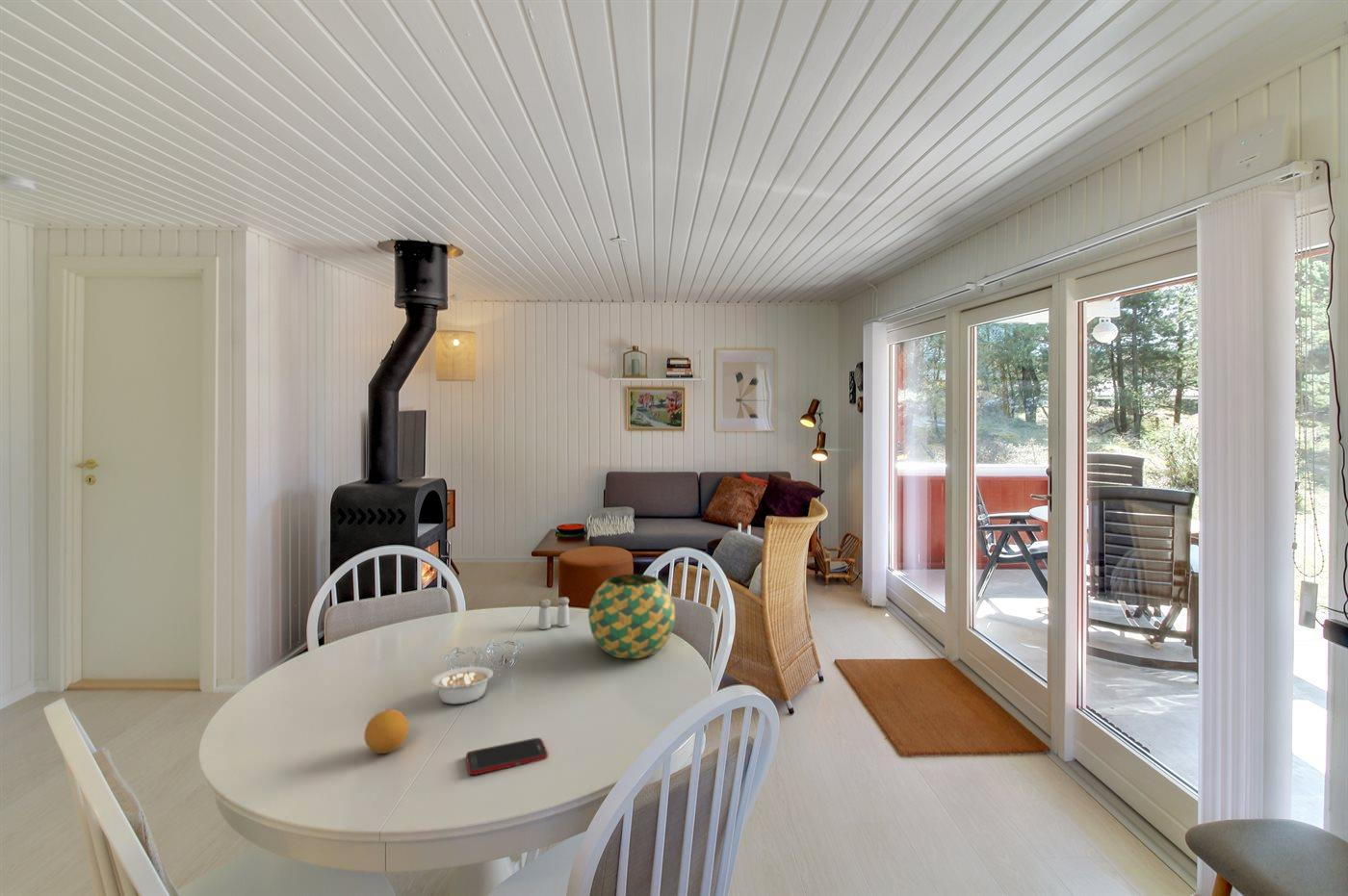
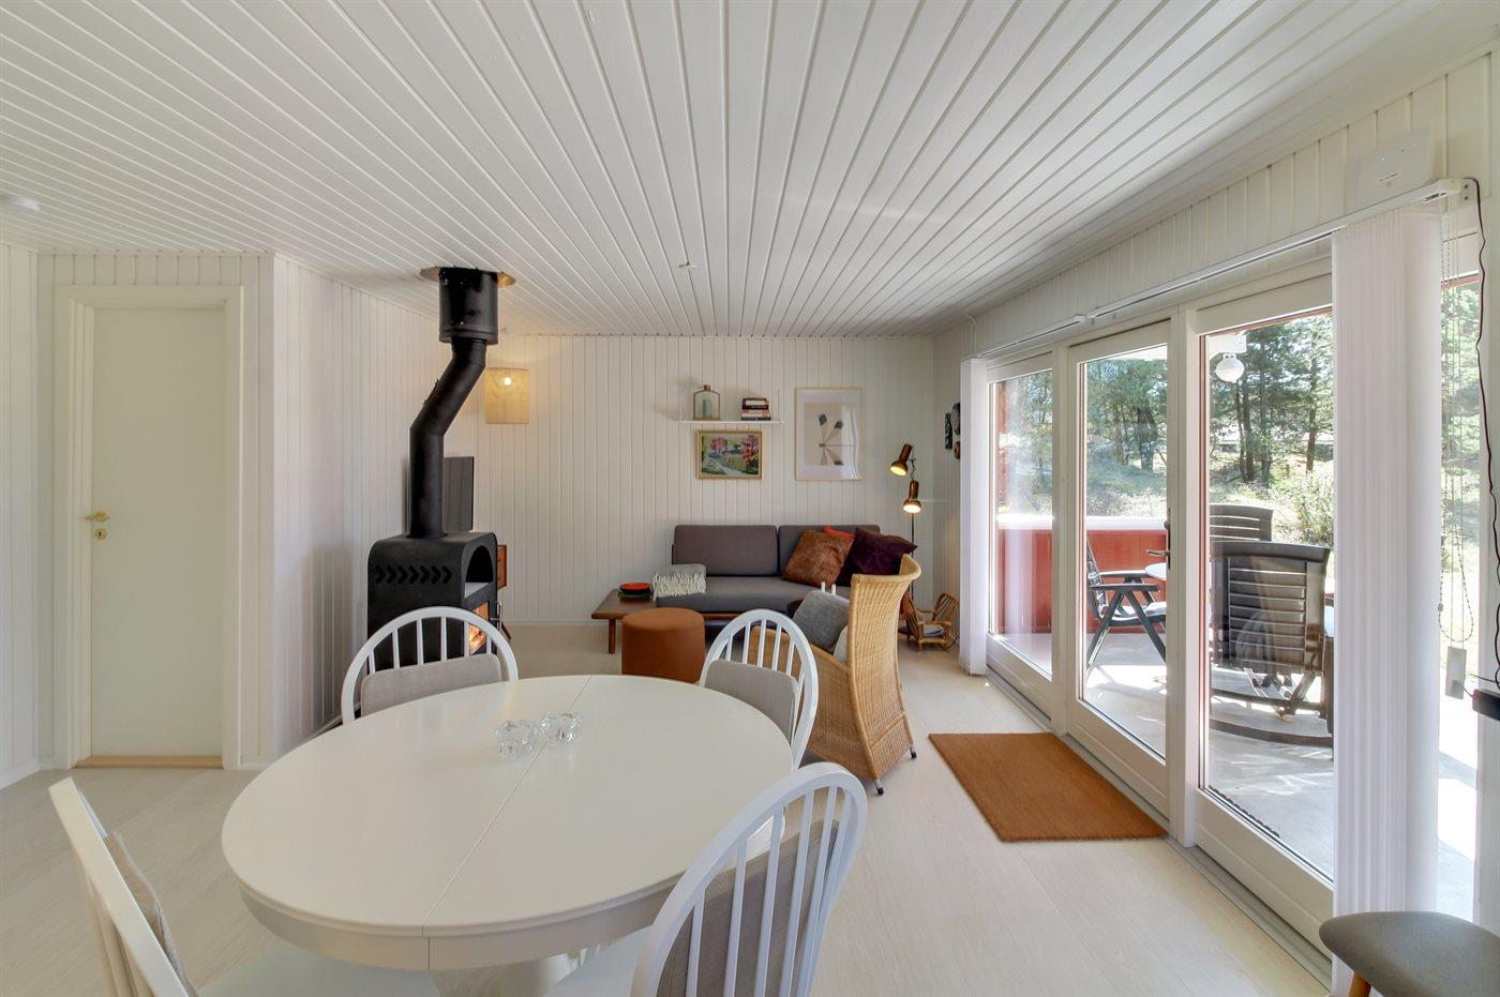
- legume (465, 683)
- decorative ball (632, 614)
- fruit (386, 730)
- cell phone (506, 755)
- salt and pepper shaker (557, 612)
